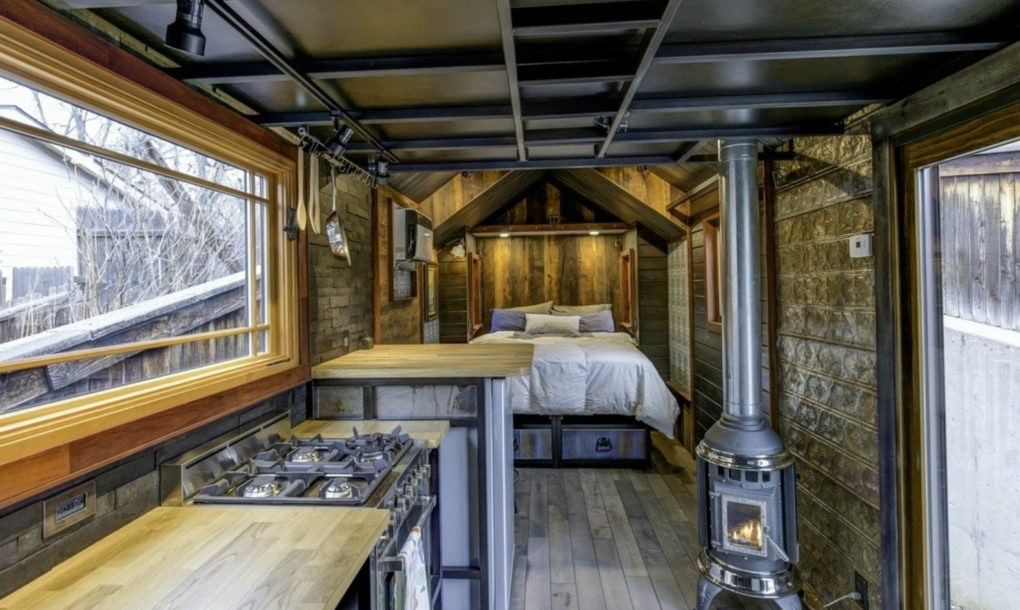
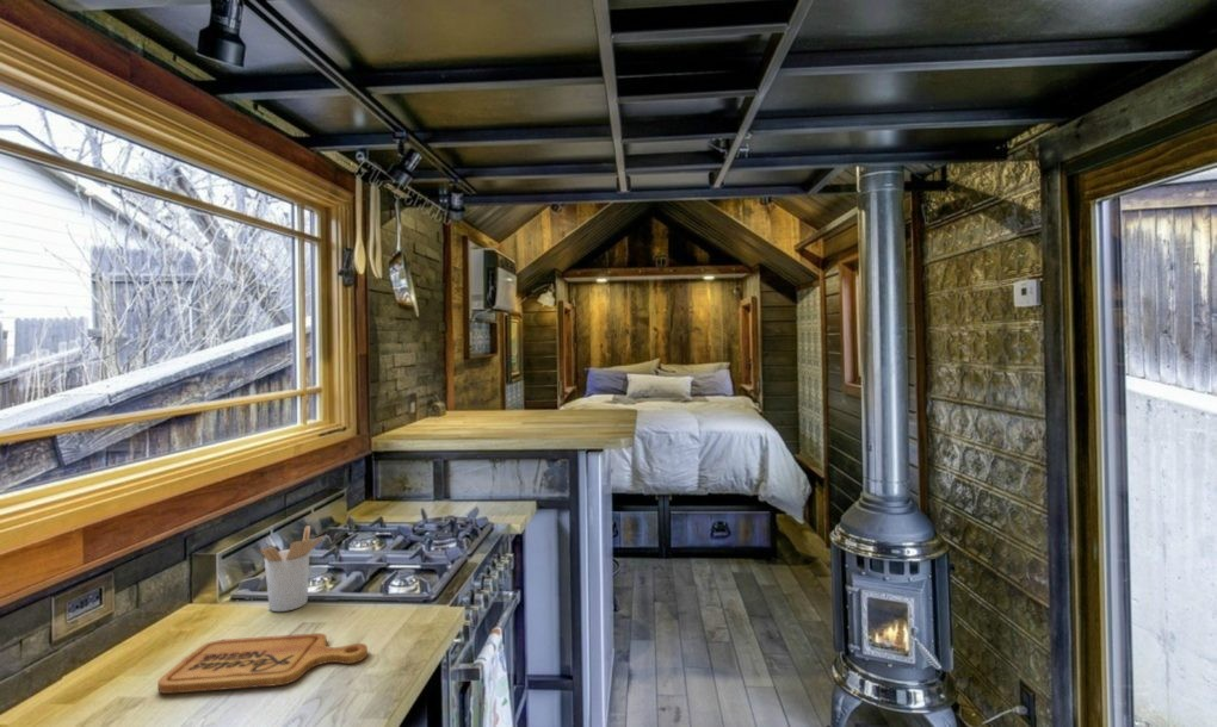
+ utensil holder (294, 568)
+ cutting board (274, 658)
